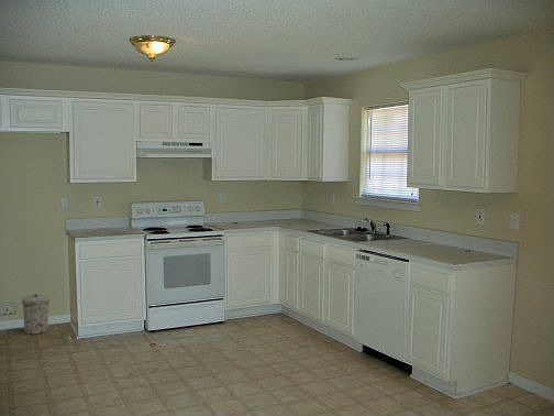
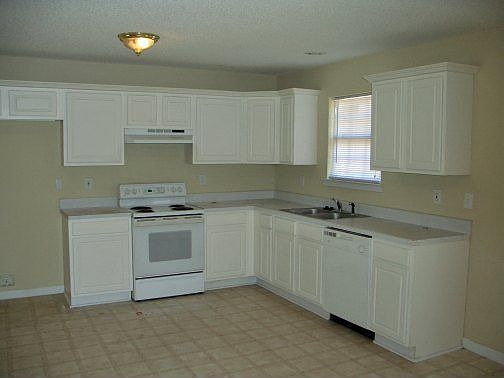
- trash can (35, 313)
